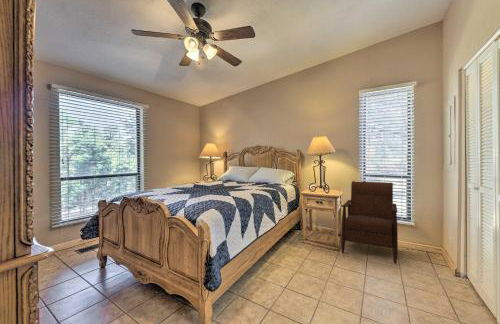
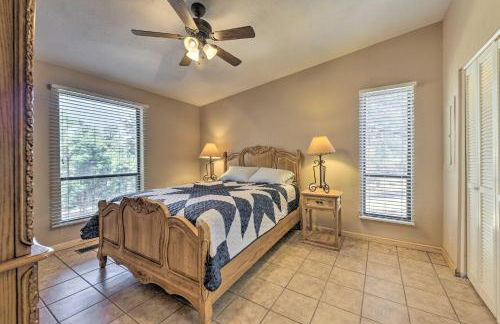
- armchair (369, 216)
